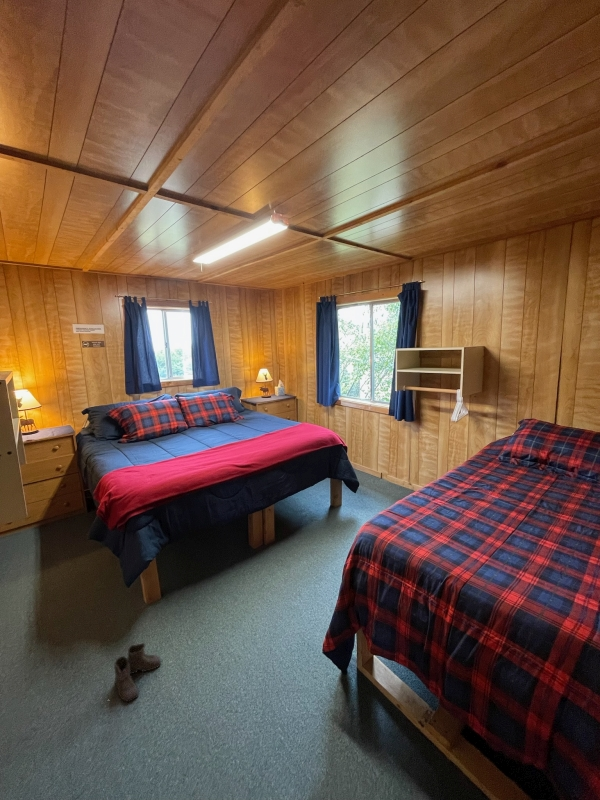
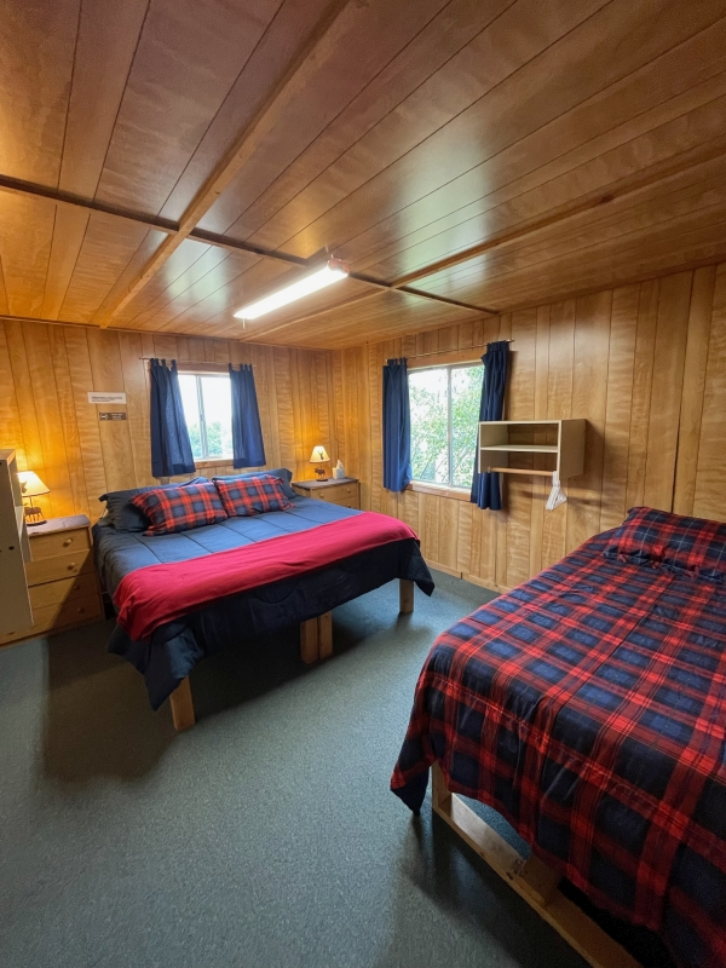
- boots (134, 668)
